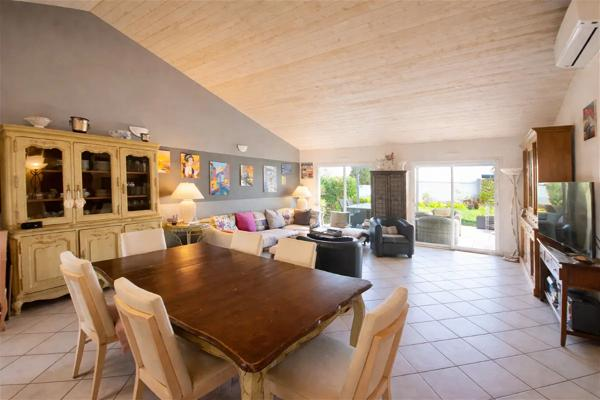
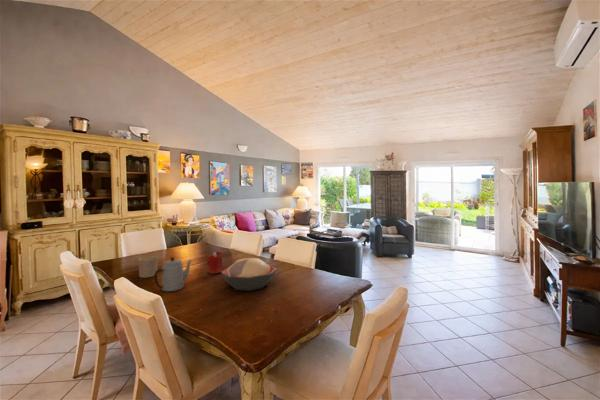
+ teapot (174, 272)
+ candle (215, 261)
+ cup (148, 266)
+ decorative bowl (249, 271)
